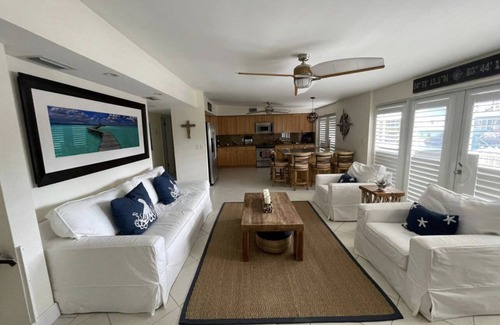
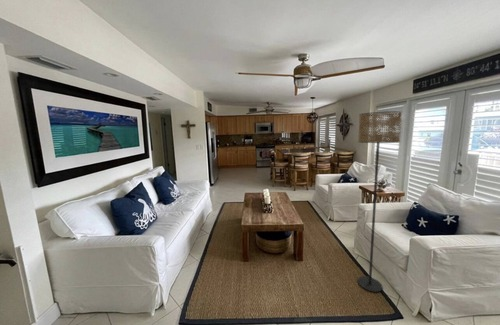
+ floor lamp (374, 203)
